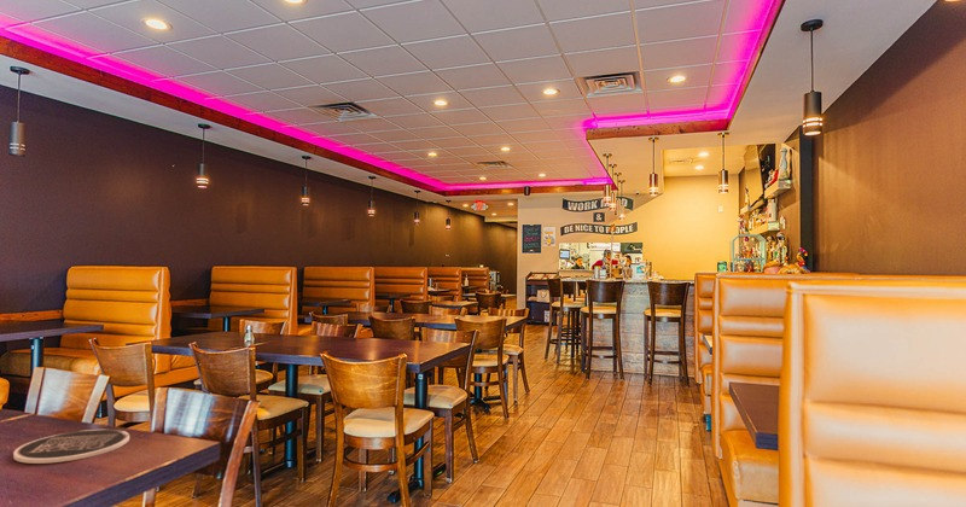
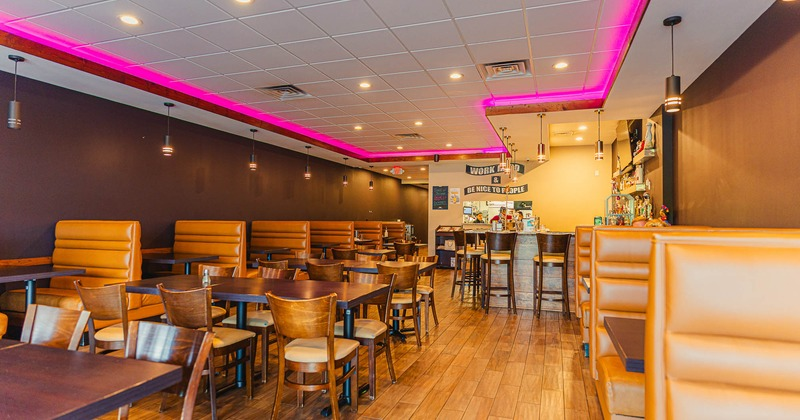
- plate (74, 444)
